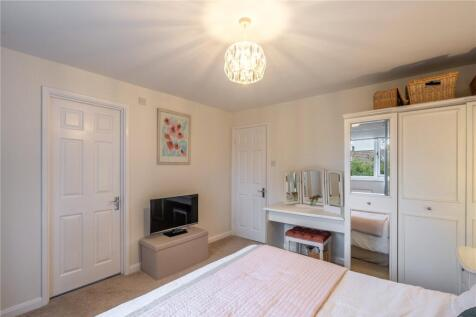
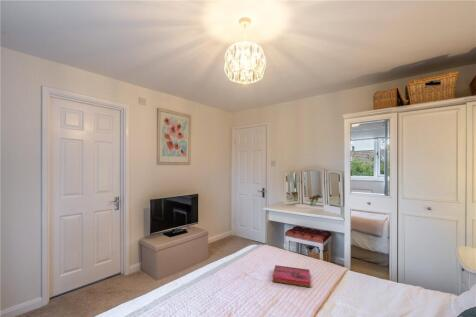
+ hardback book (291, 275)
